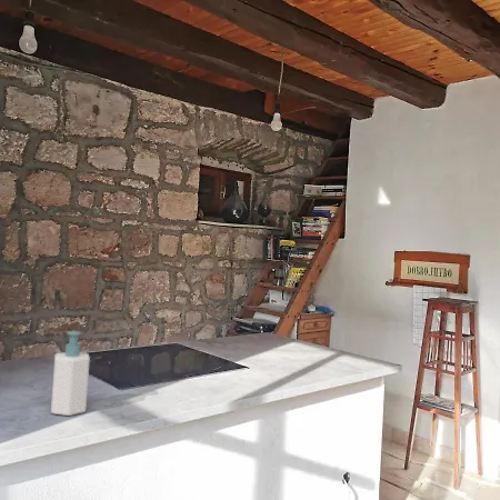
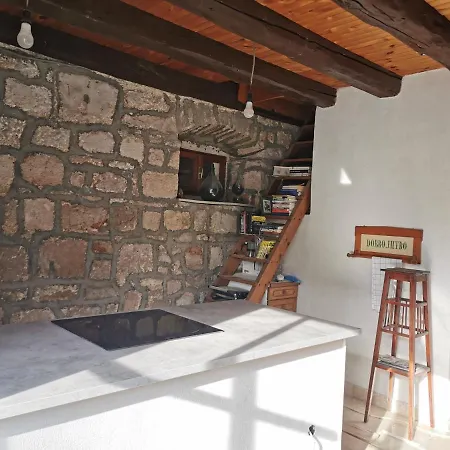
- soap bottle (71, 370)
